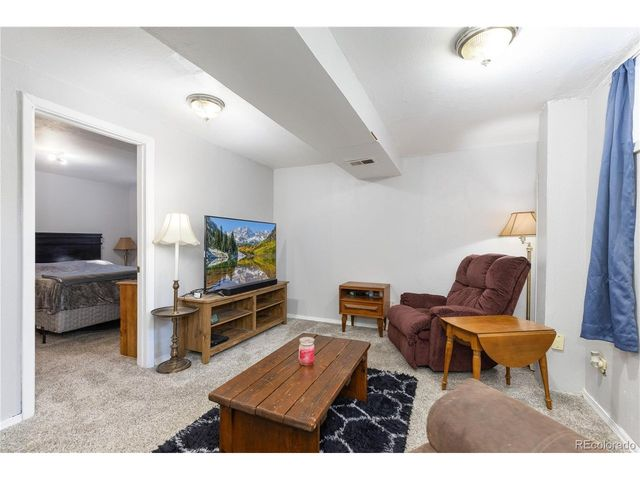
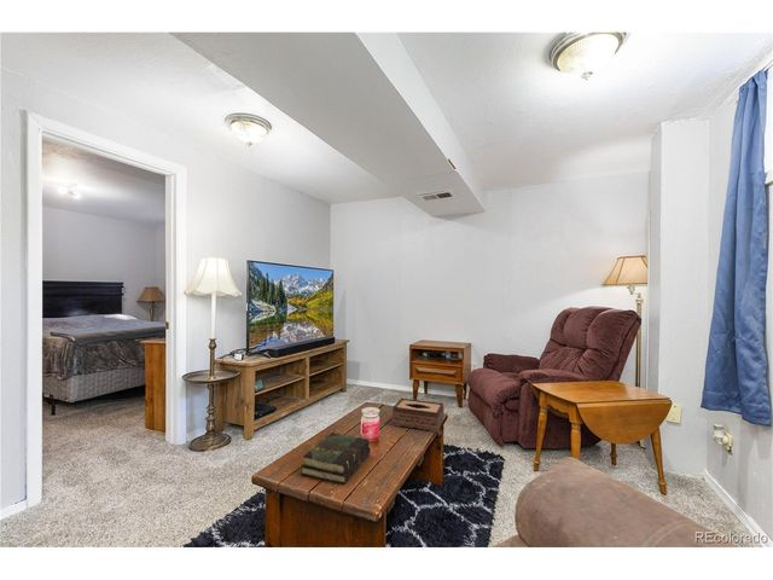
+ tissue box (418, 413)
+ book (337, 454)
